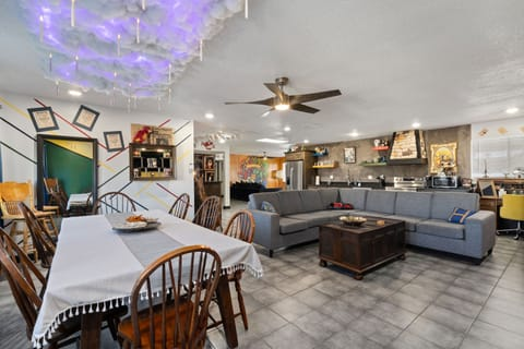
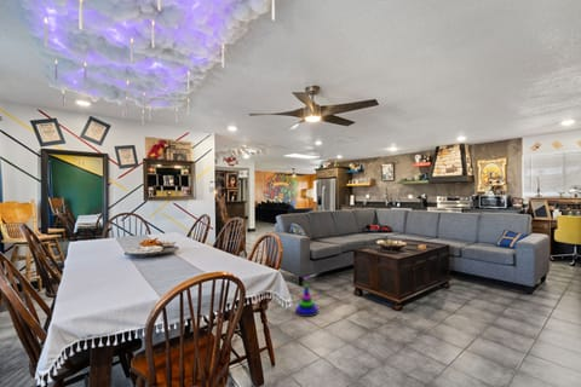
+ stacking toy (306, 295)
